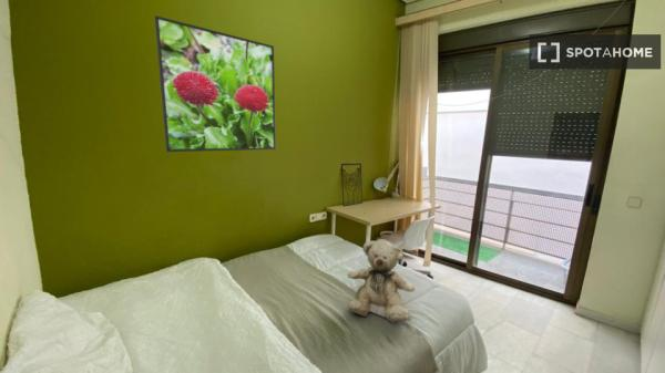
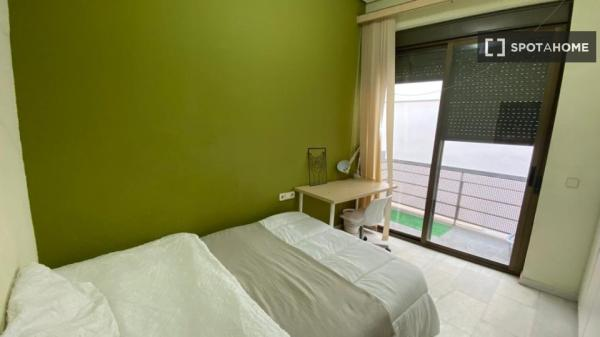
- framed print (225, 93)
- teddy bear (380, 279)
